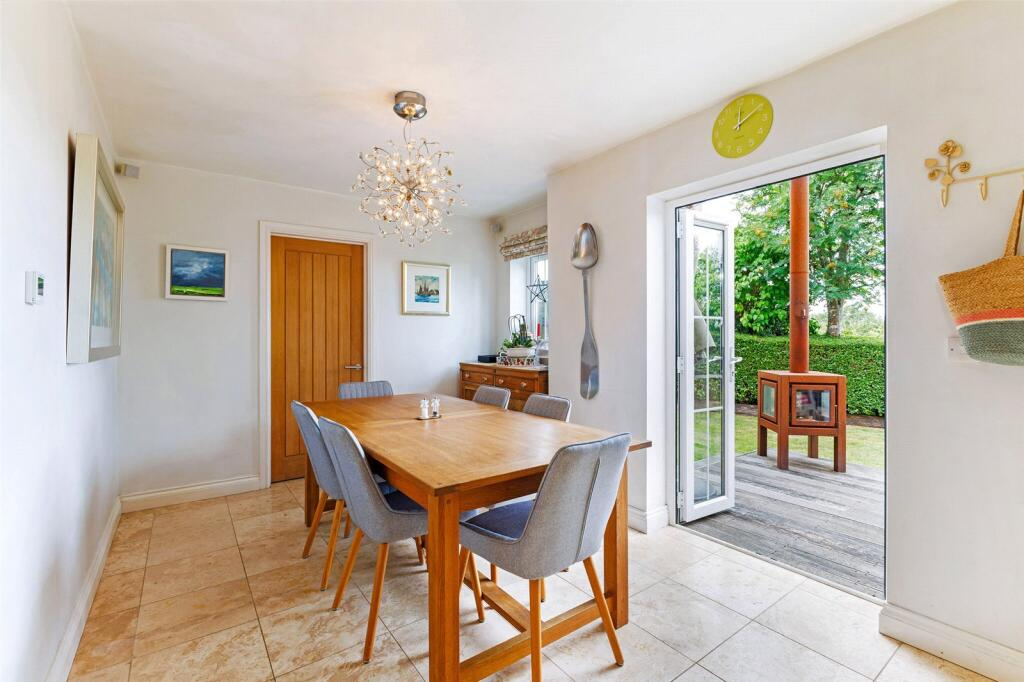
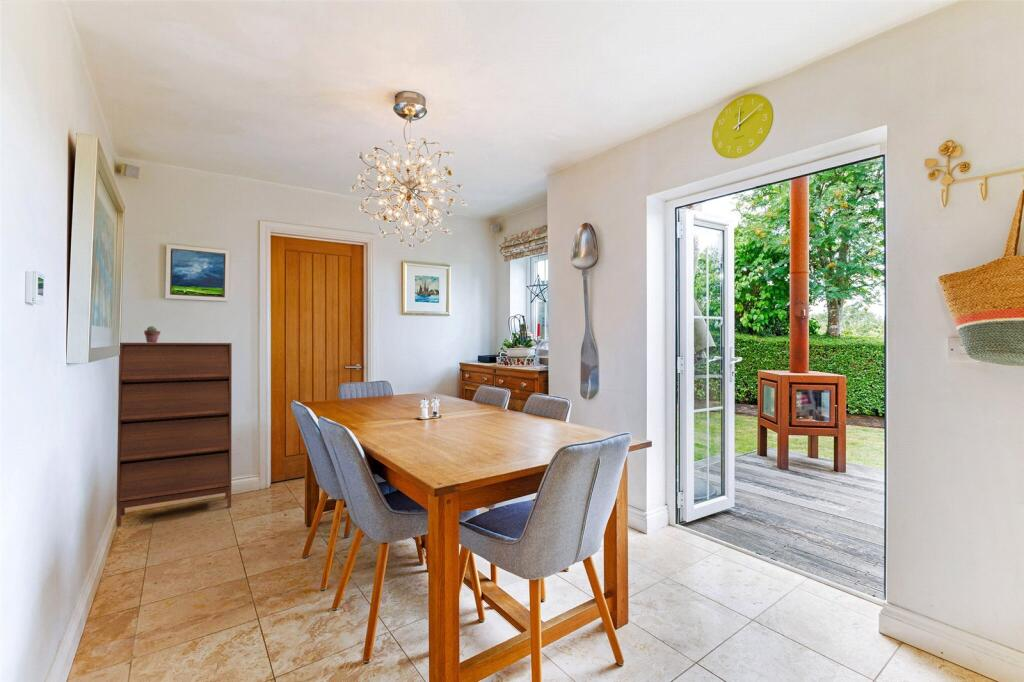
+ shoe cabinet (177, 427)
+ potted succulent (152, 334)
